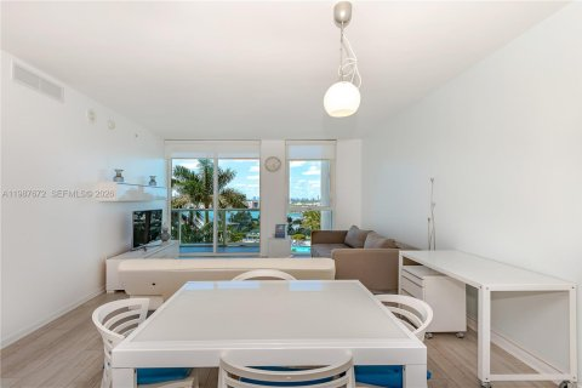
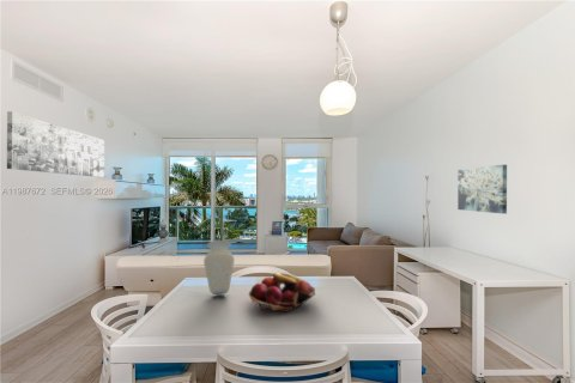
+ vase (218, 266)
+ fruit basket (282, 290)
+ wall art (479, 189)
+ wall art (66, 151)
